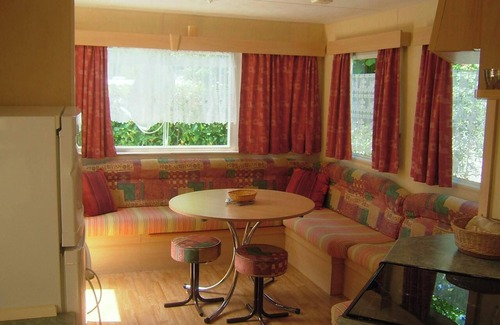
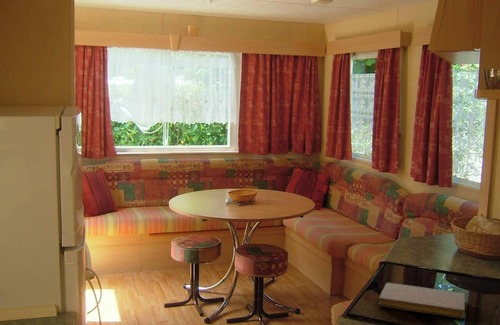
+ notebook (422, 299)
